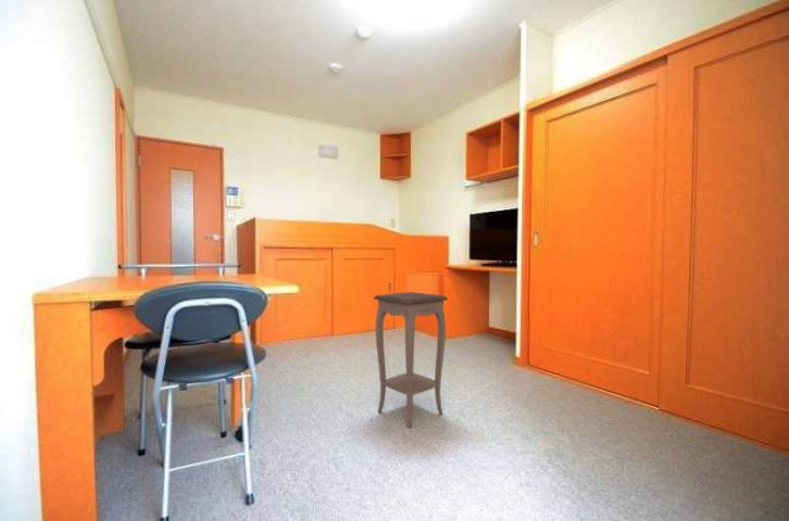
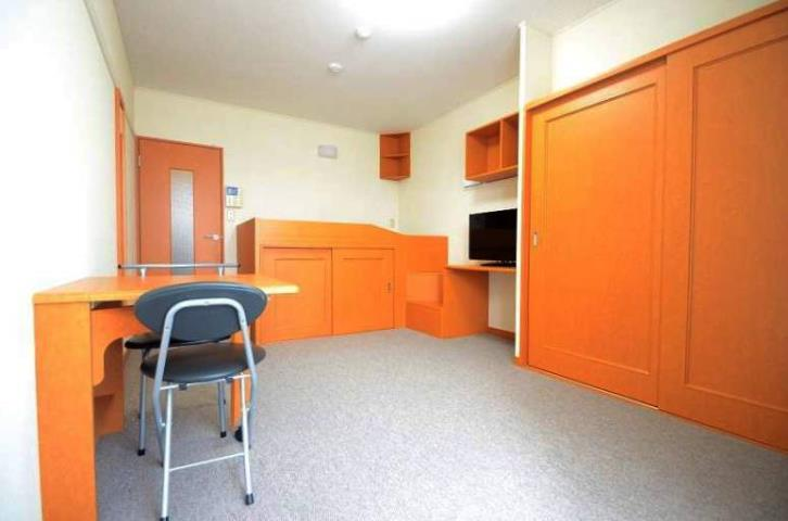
- accent table (410, 354)
